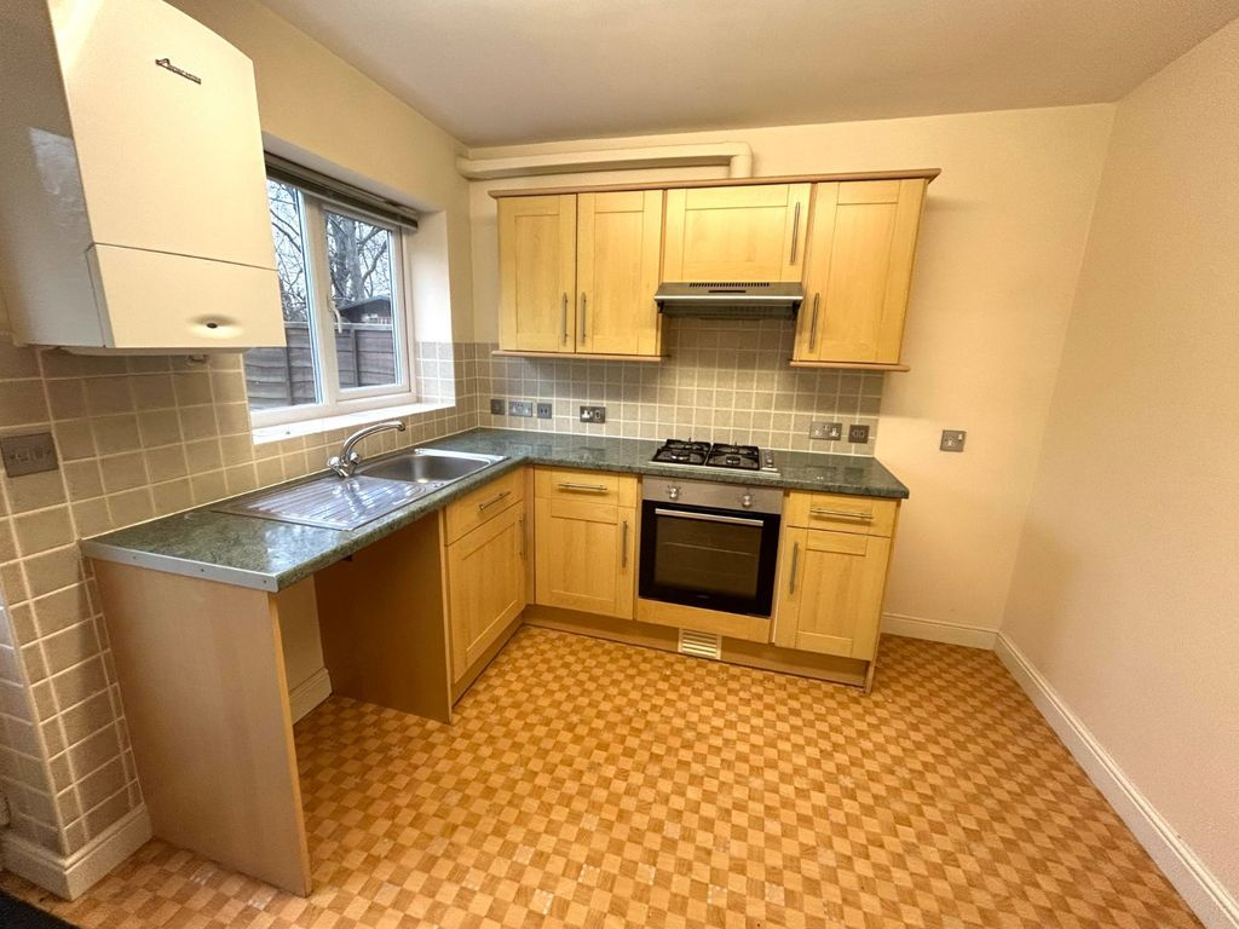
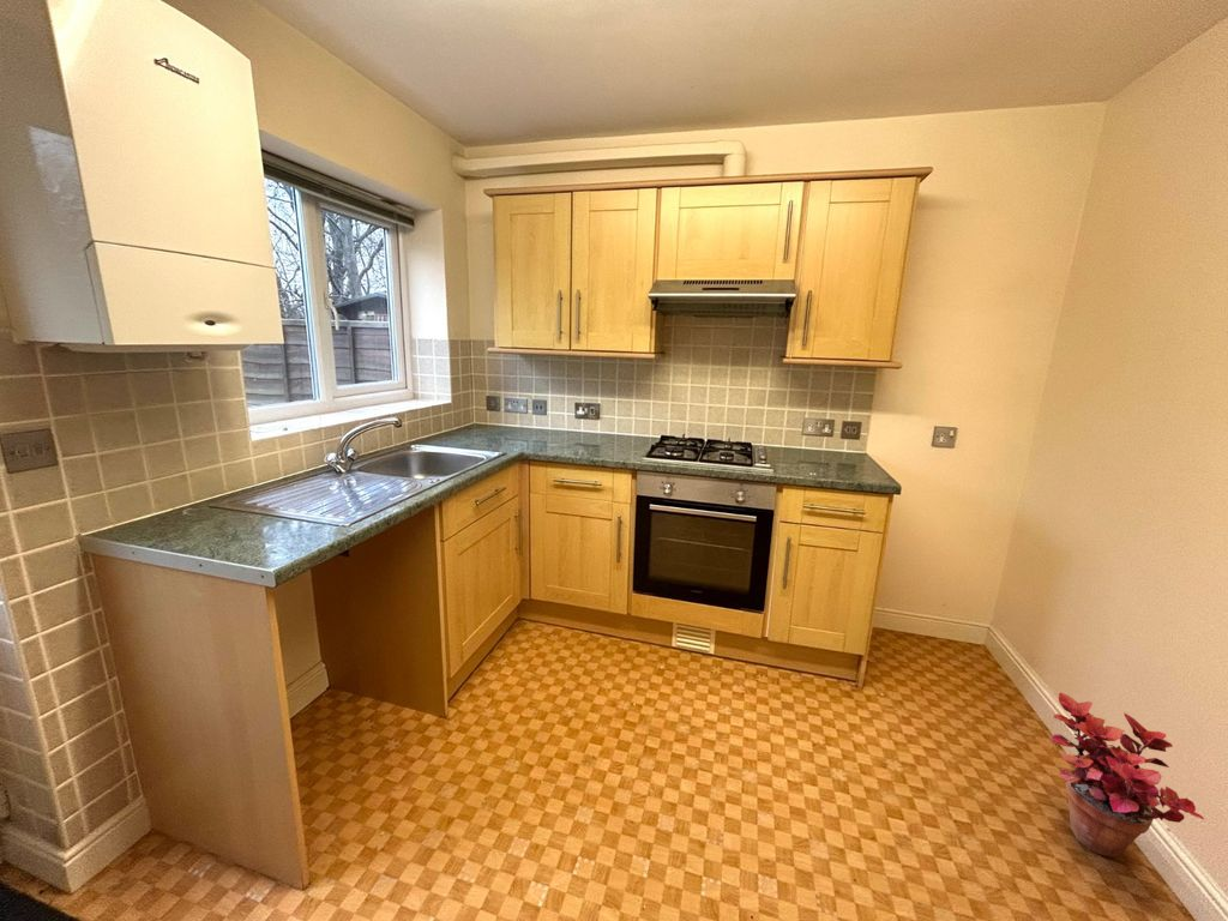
+ potted plant (1109, 789)
